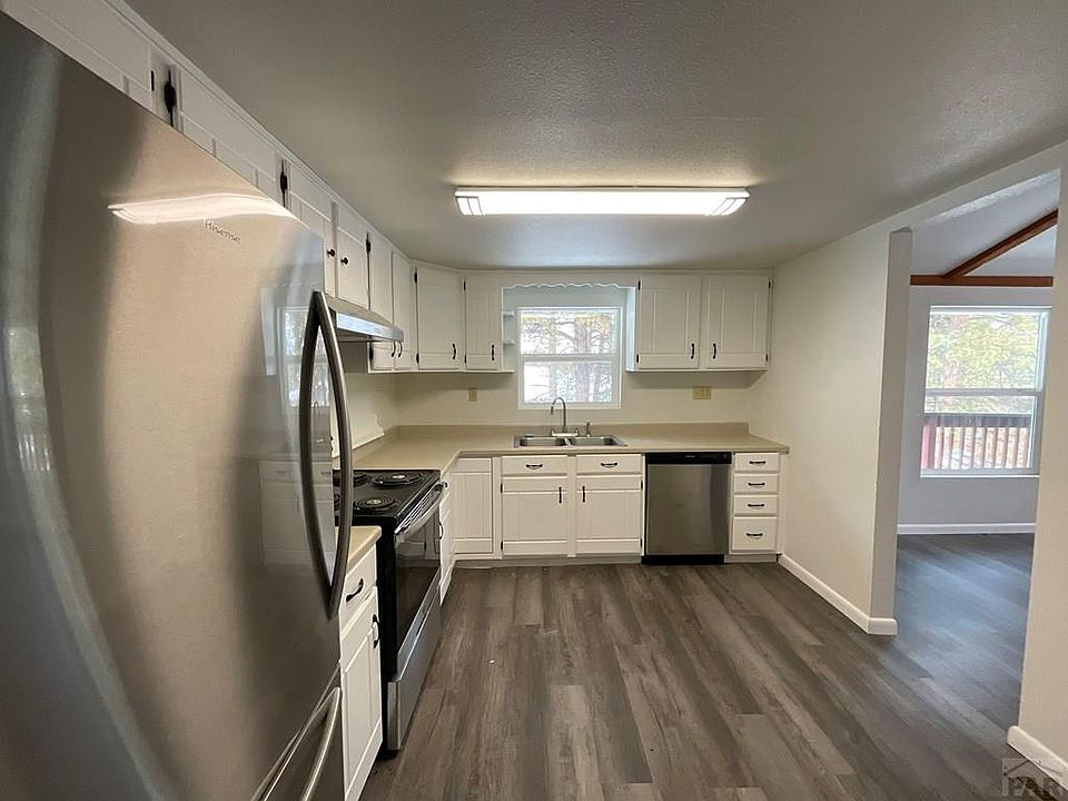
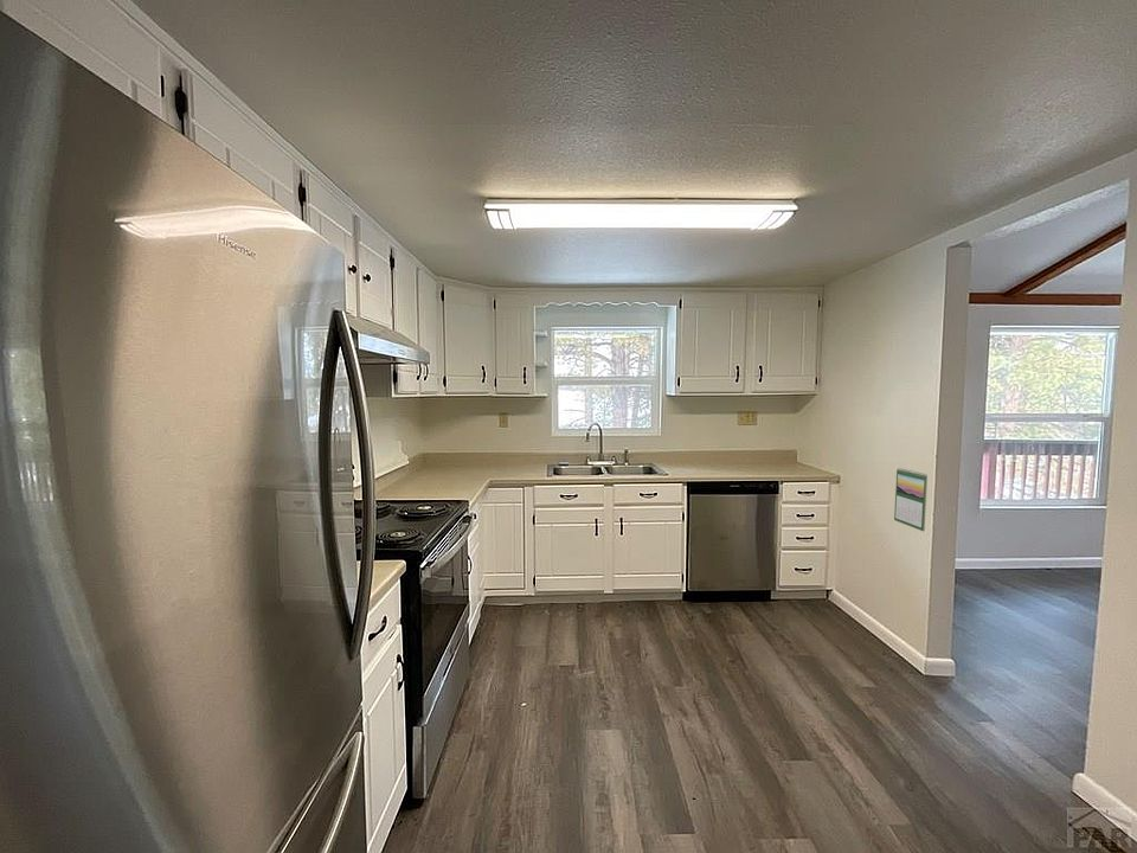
+ calendar (910, 498)
